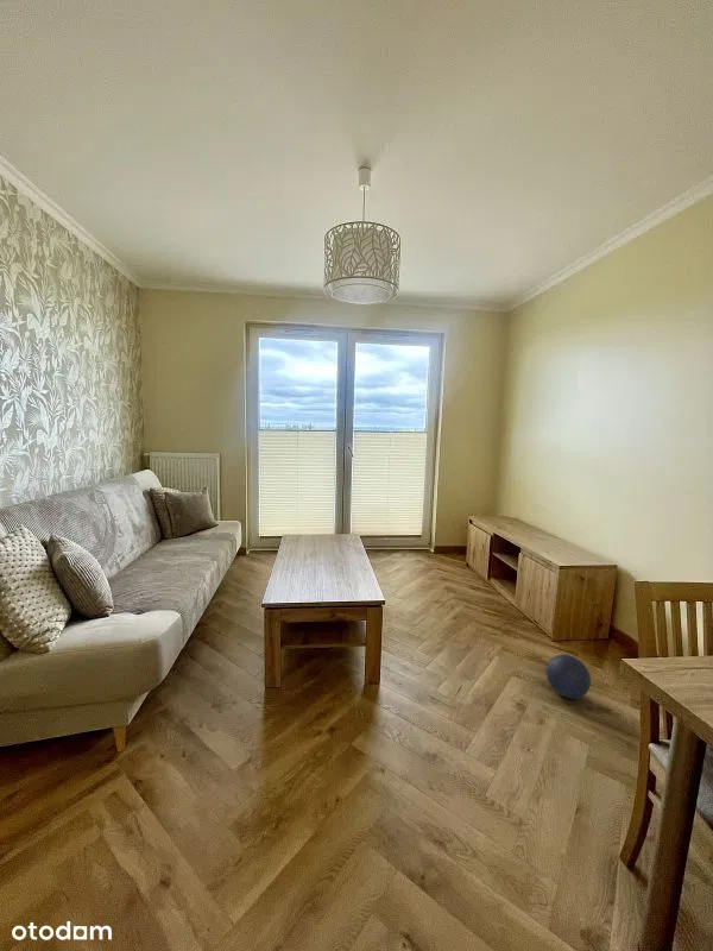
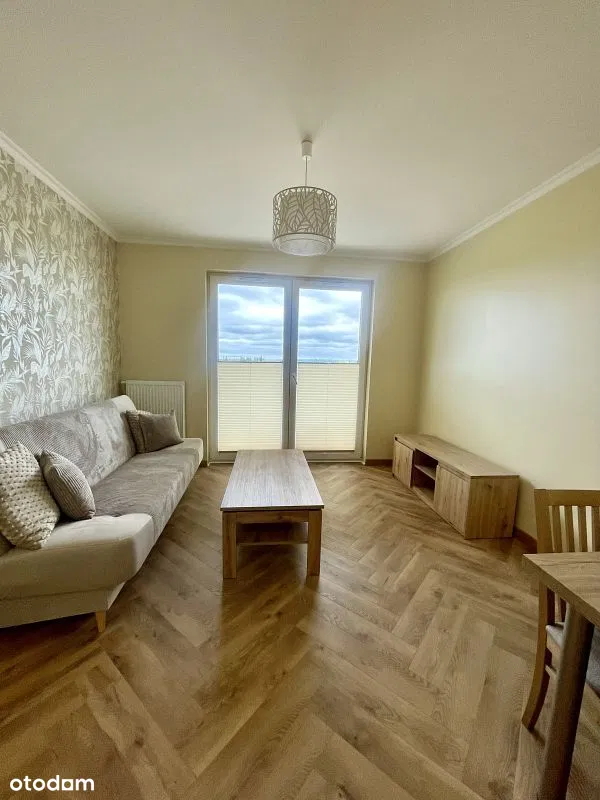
- ball (568, 675)
